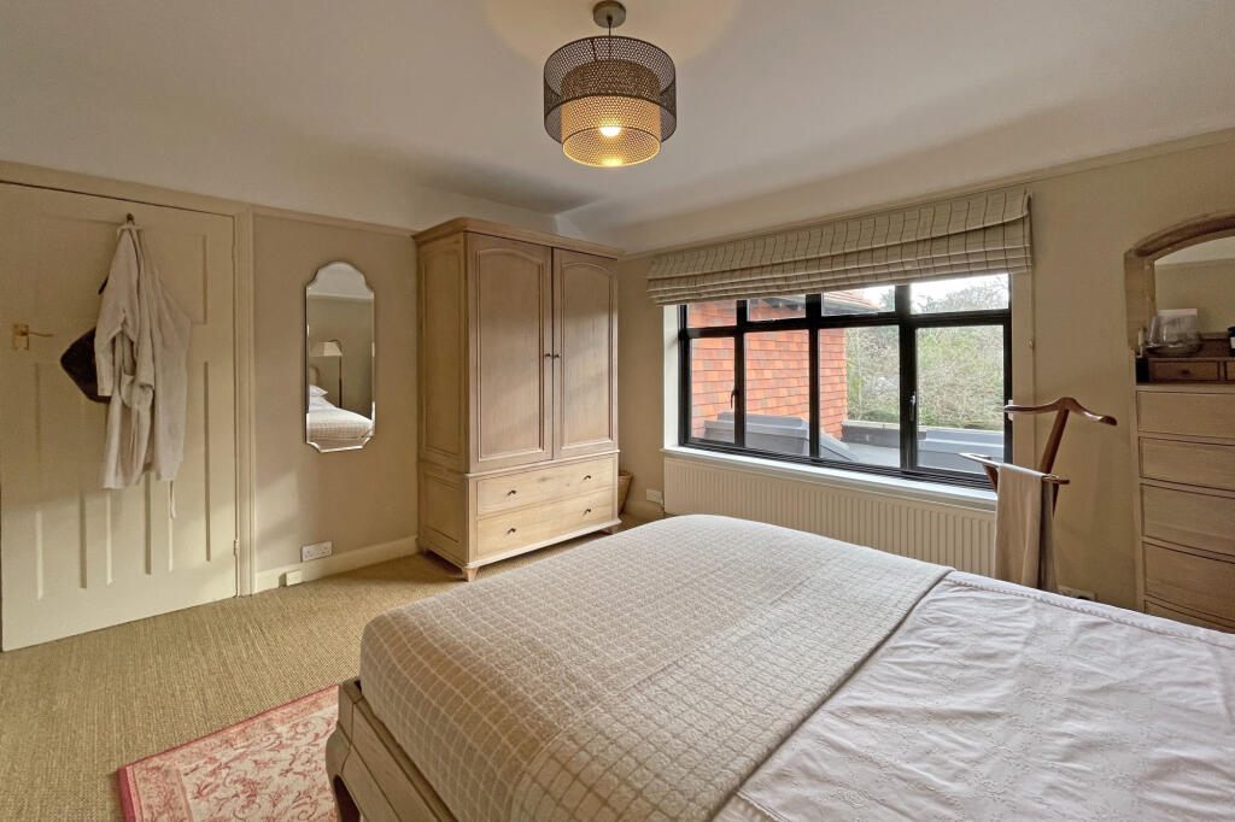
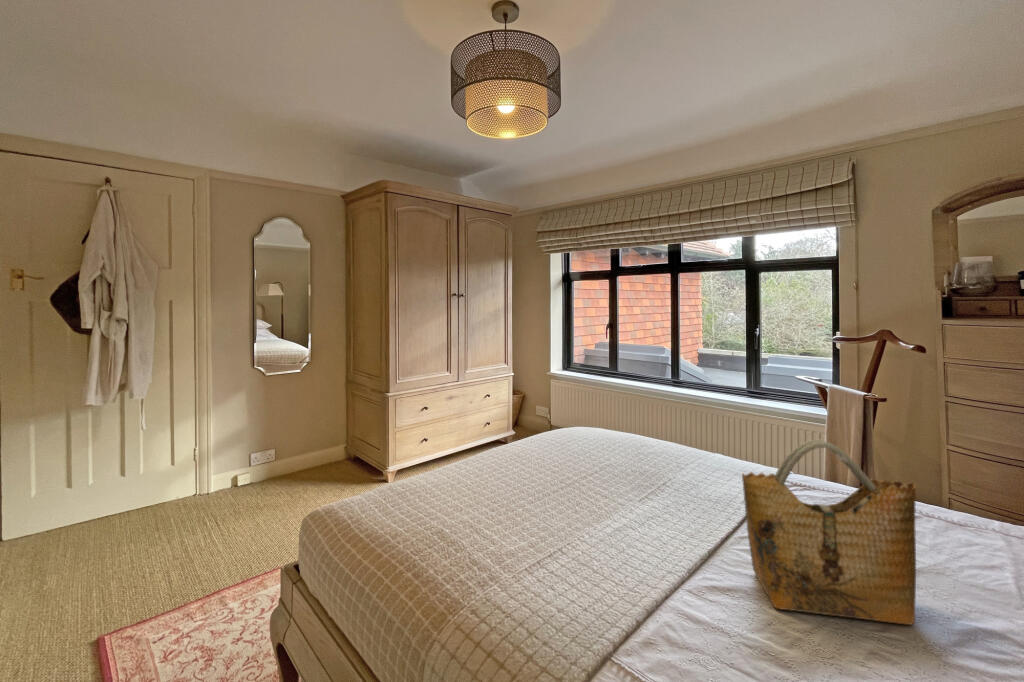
+ grocery bag (825, 518)
